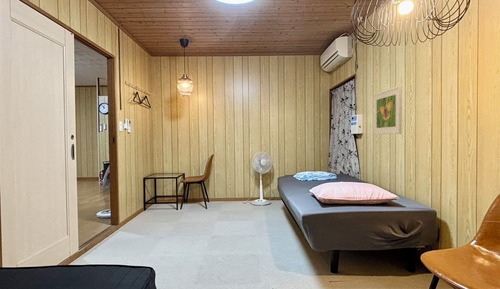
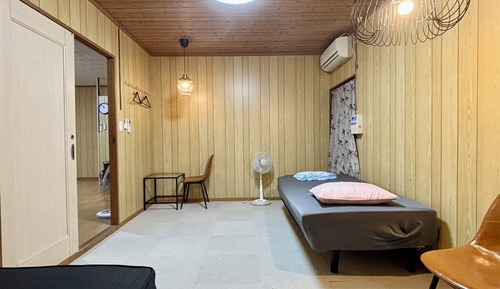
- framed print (386, 112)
